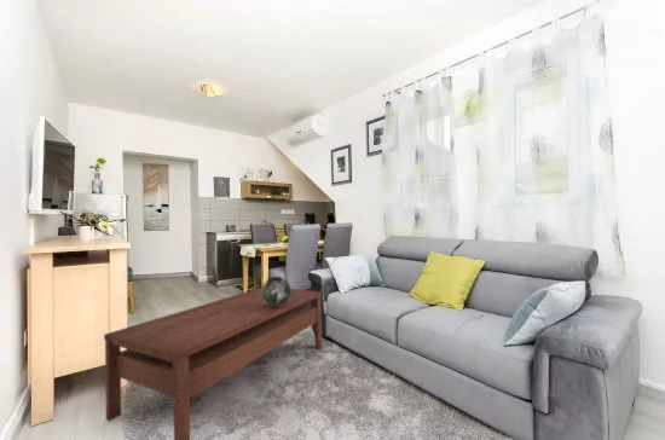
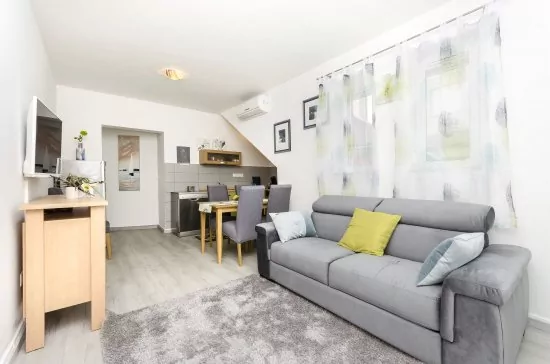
- coffee table (237, 341)
- decorative sphere (276, 290)
